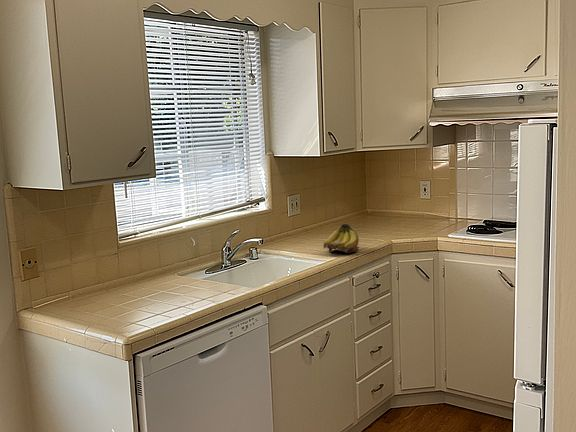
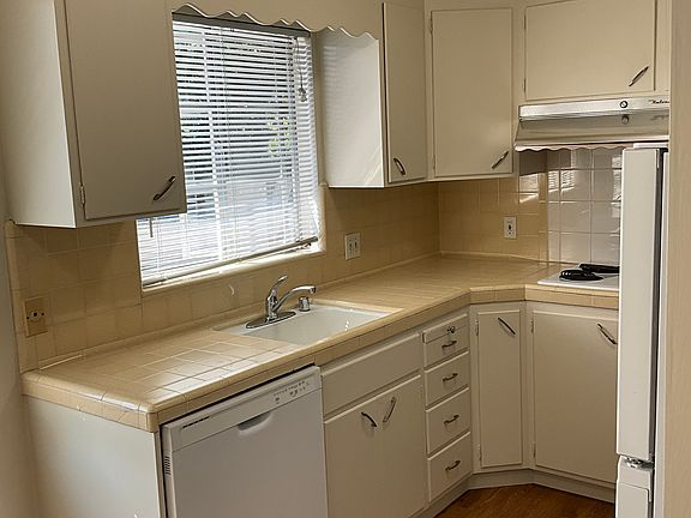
- fruit (341, 239)
